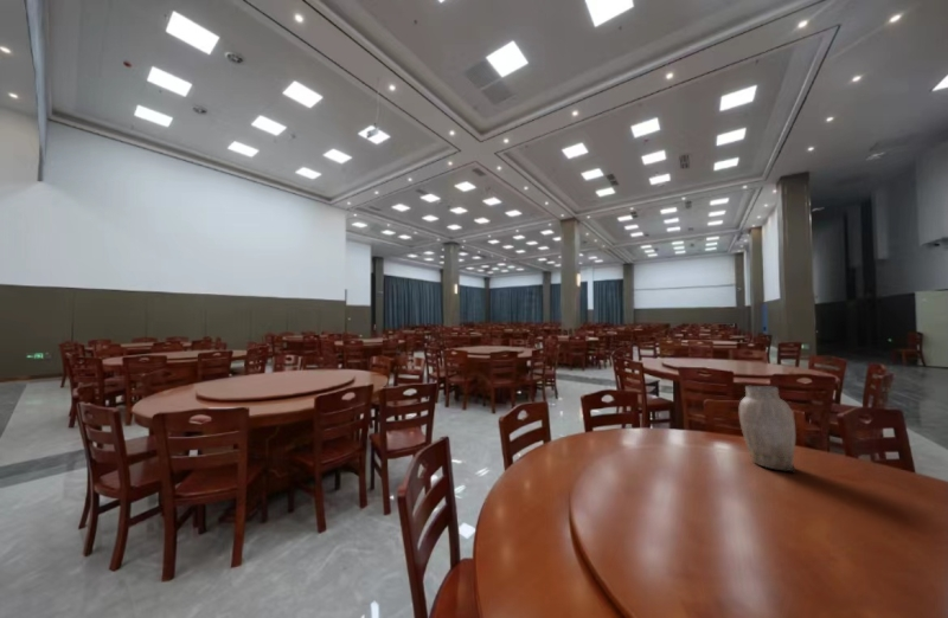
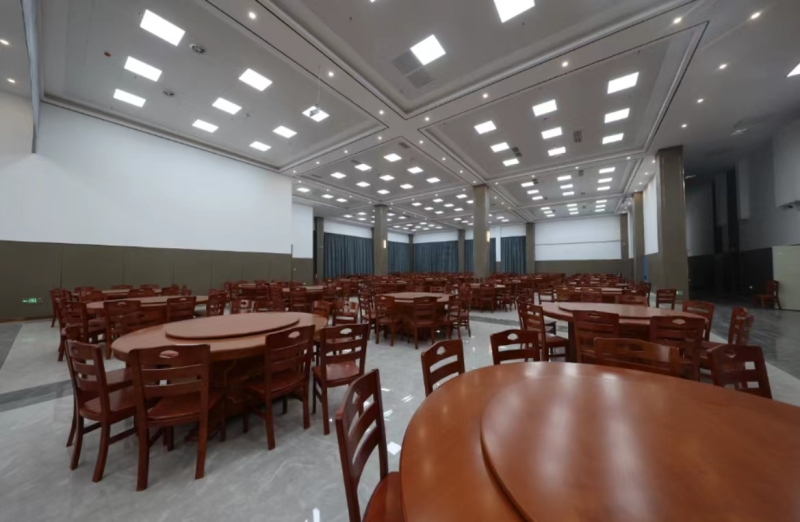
- vase (766, 424)
